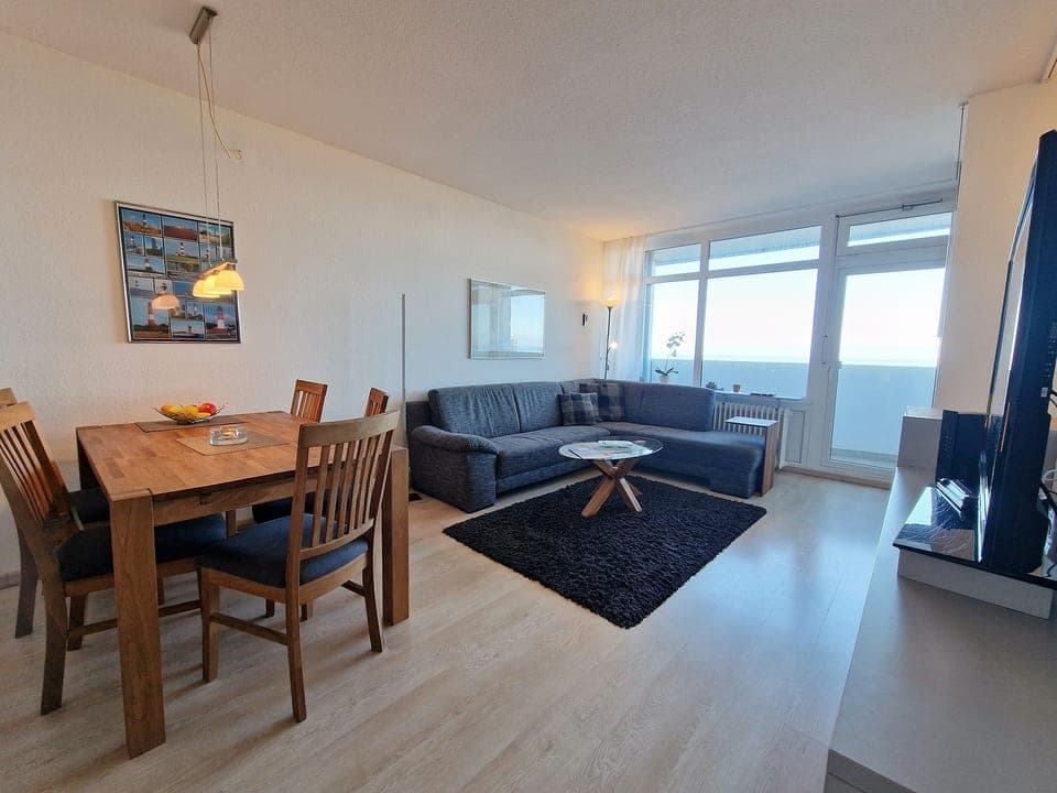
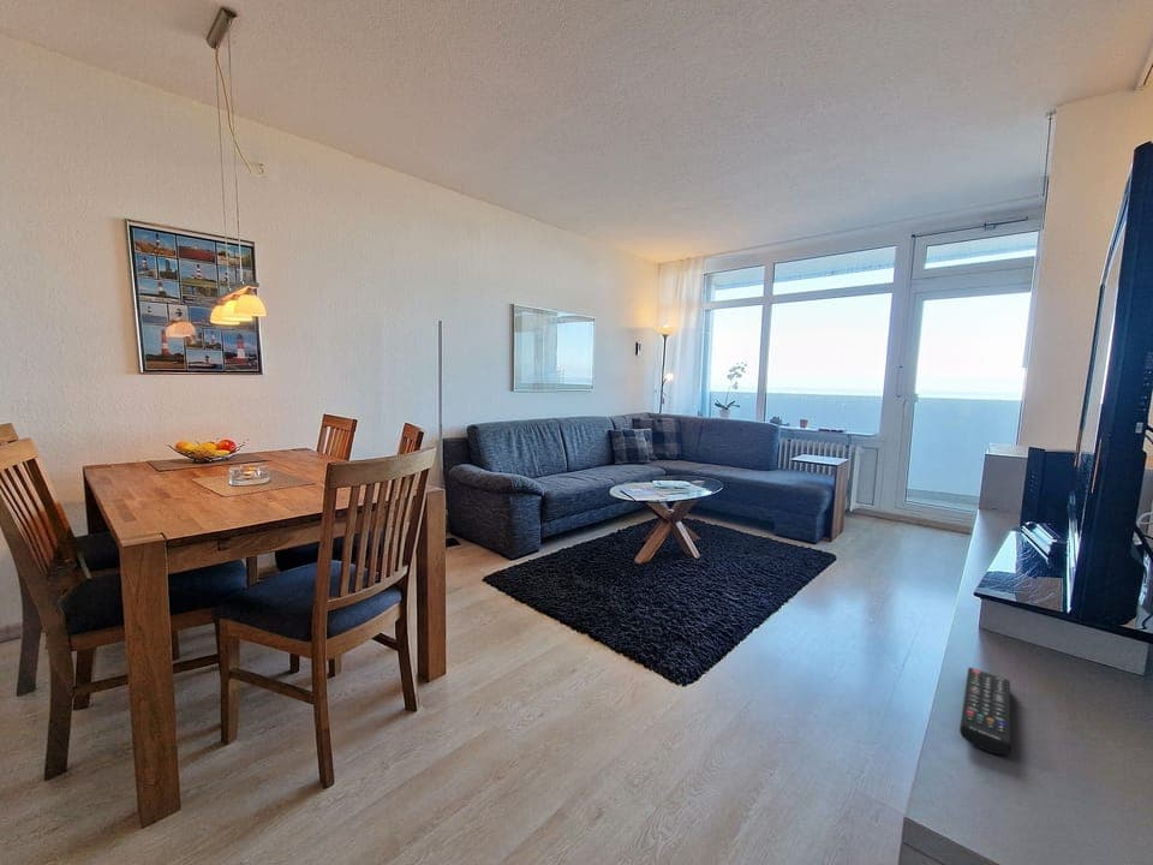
+ remote control (986, 705)
